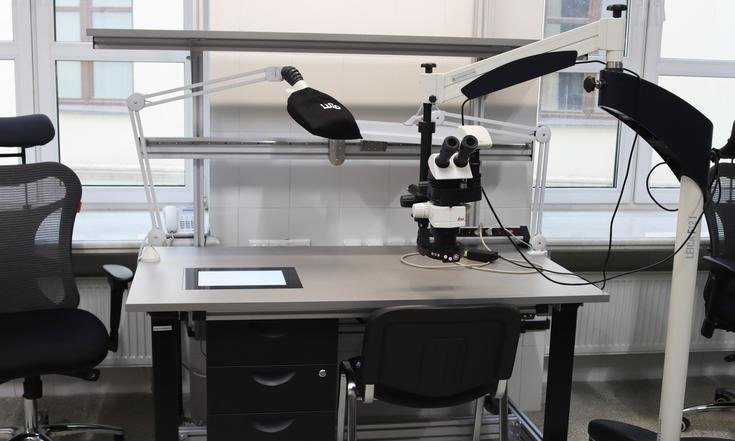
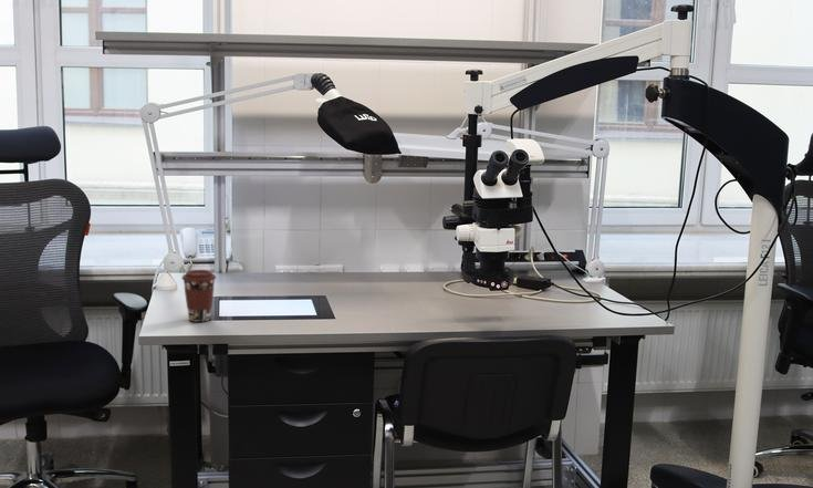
+ coffee cup (199, 295)
